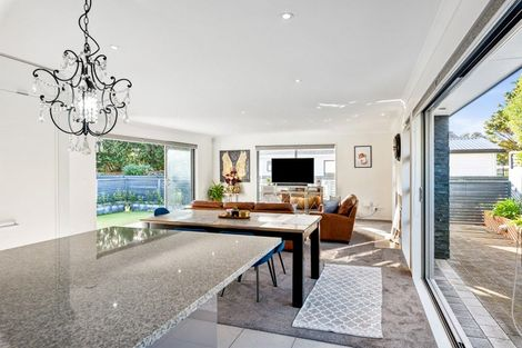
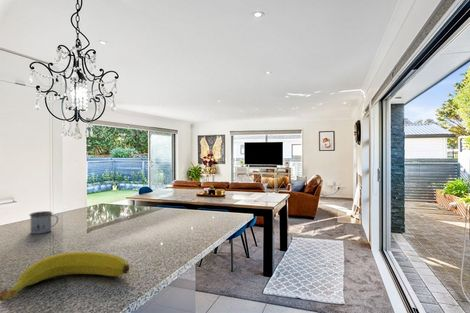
+ banana (76, 270)
+ mug (44, 222)
